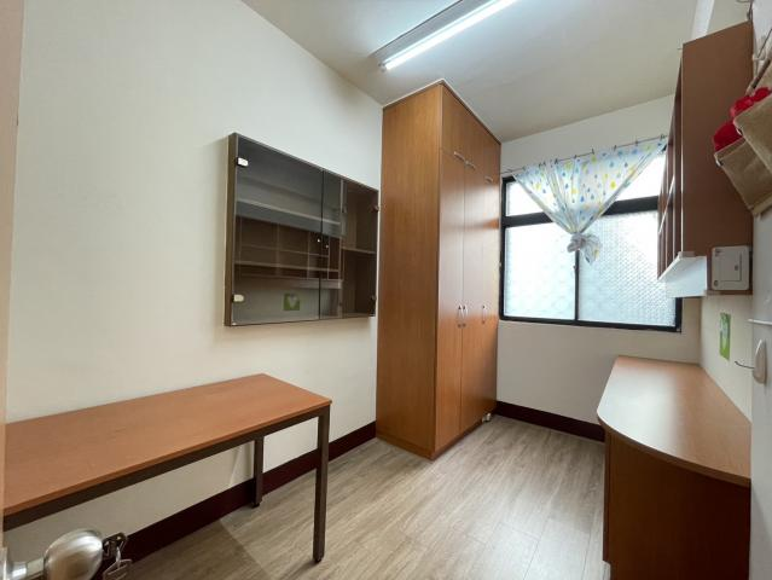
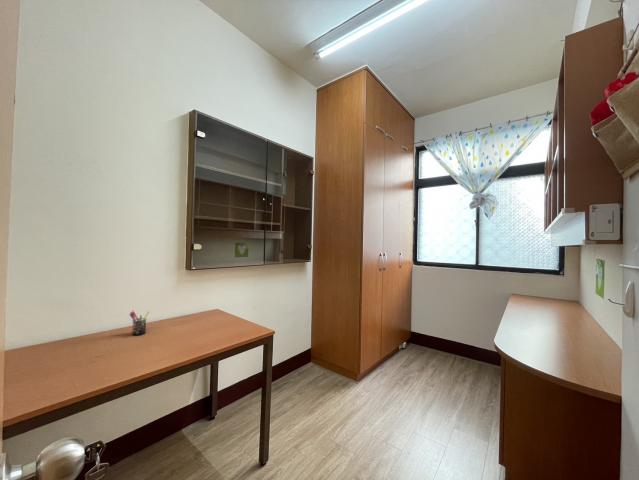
+ pen holder (138, 321)
